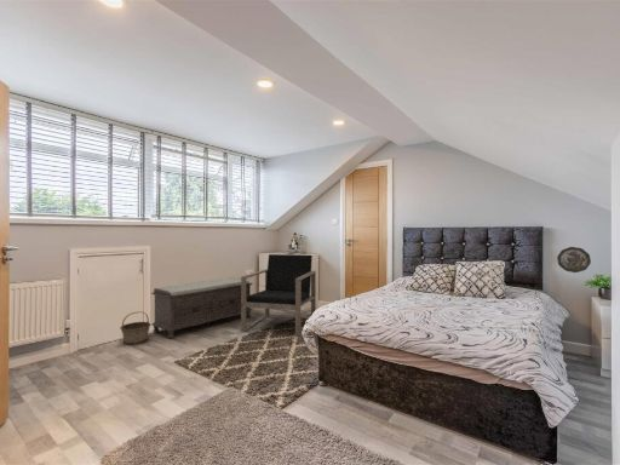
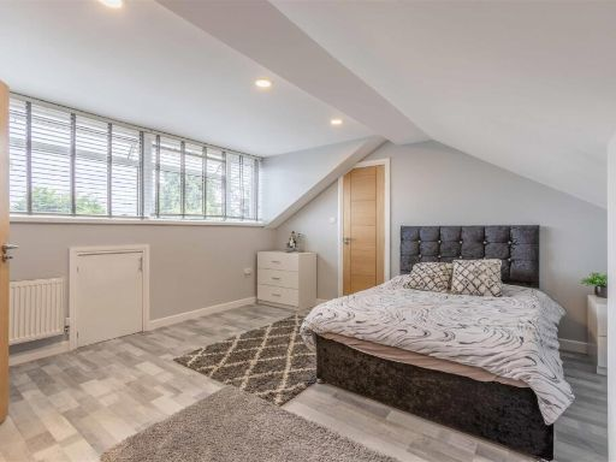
- bench (206, 303)
- basket (136, 326)
- armchair (281, 289)
- decorative plate (573, 259)
